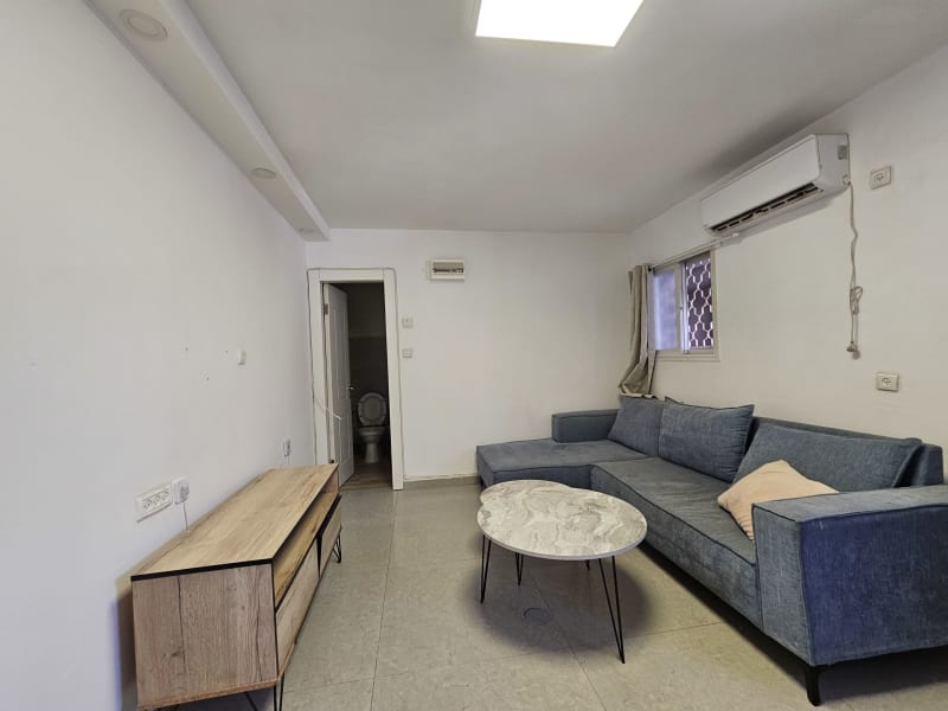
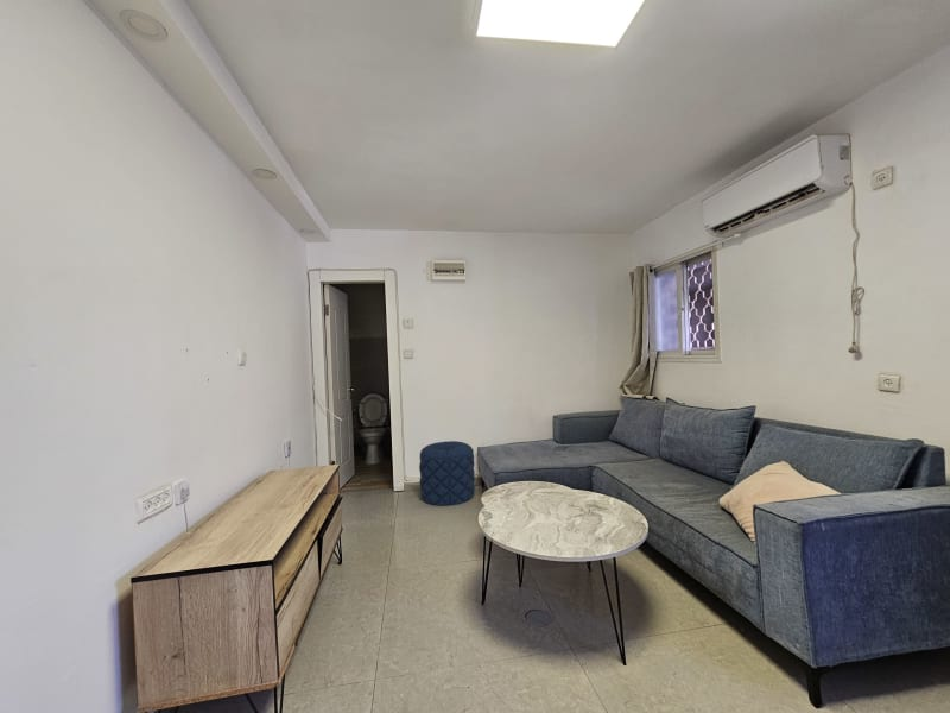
+ pouf (446, 471)
